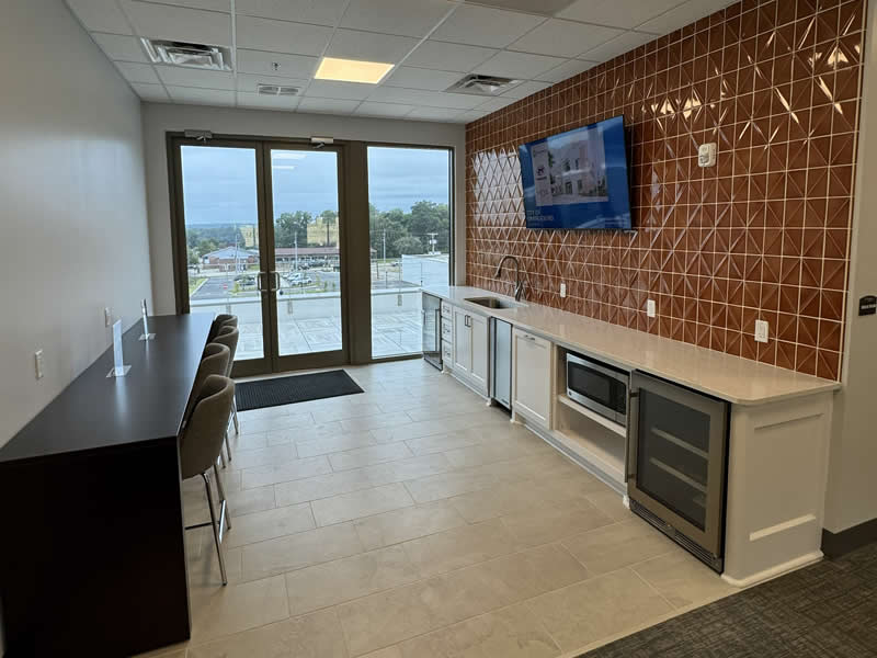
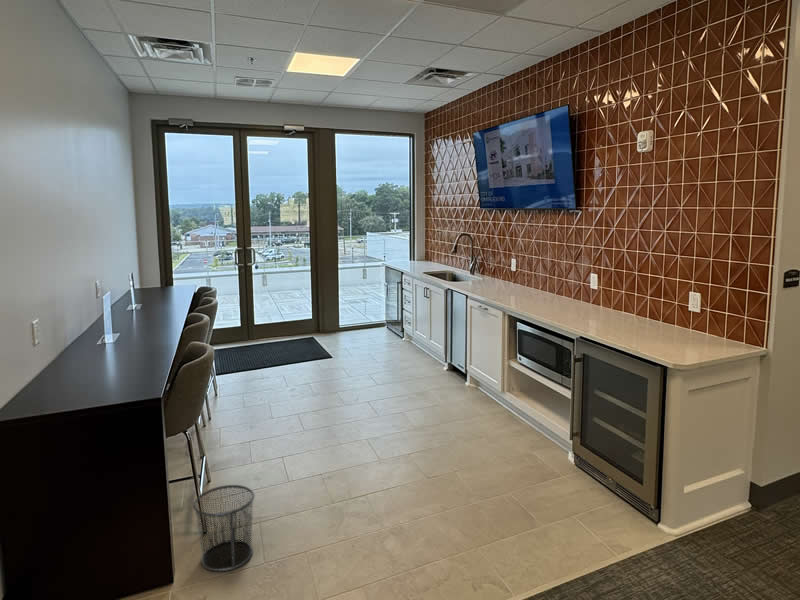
+ waste bin (226, 527)
